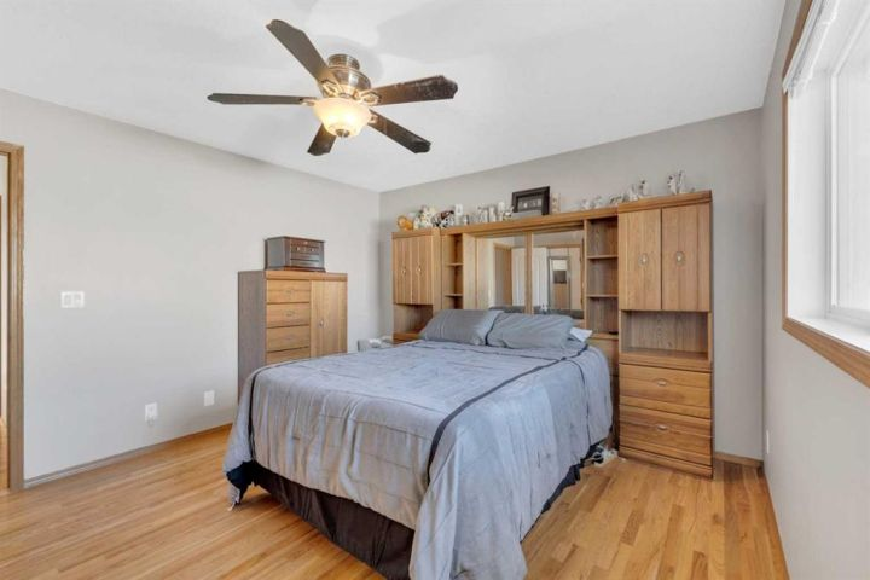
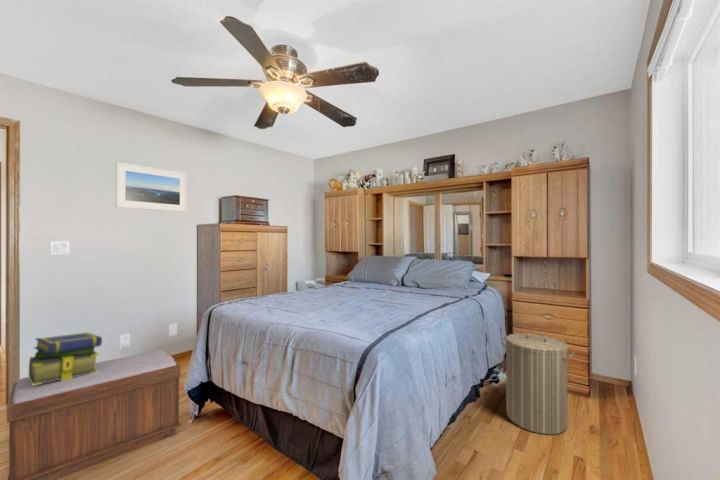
+ stack of books (66, 354)
+ laundry hamper (535, 373)
+ bench (102, 407)
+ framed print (153, 188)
